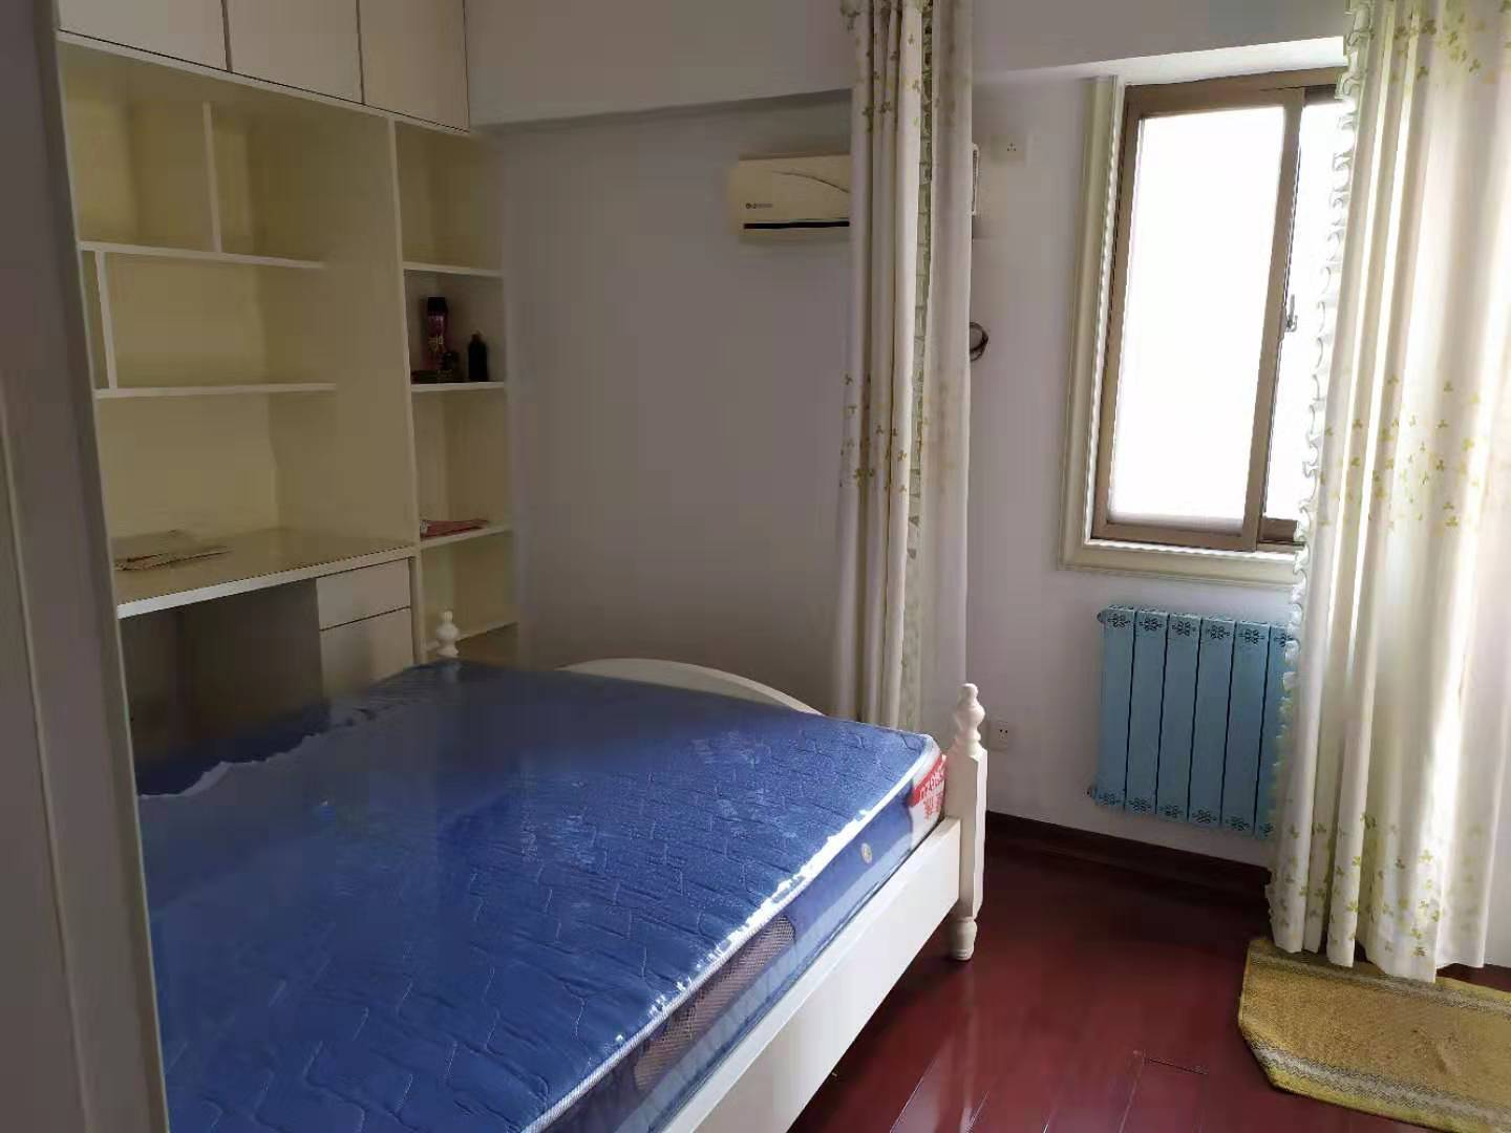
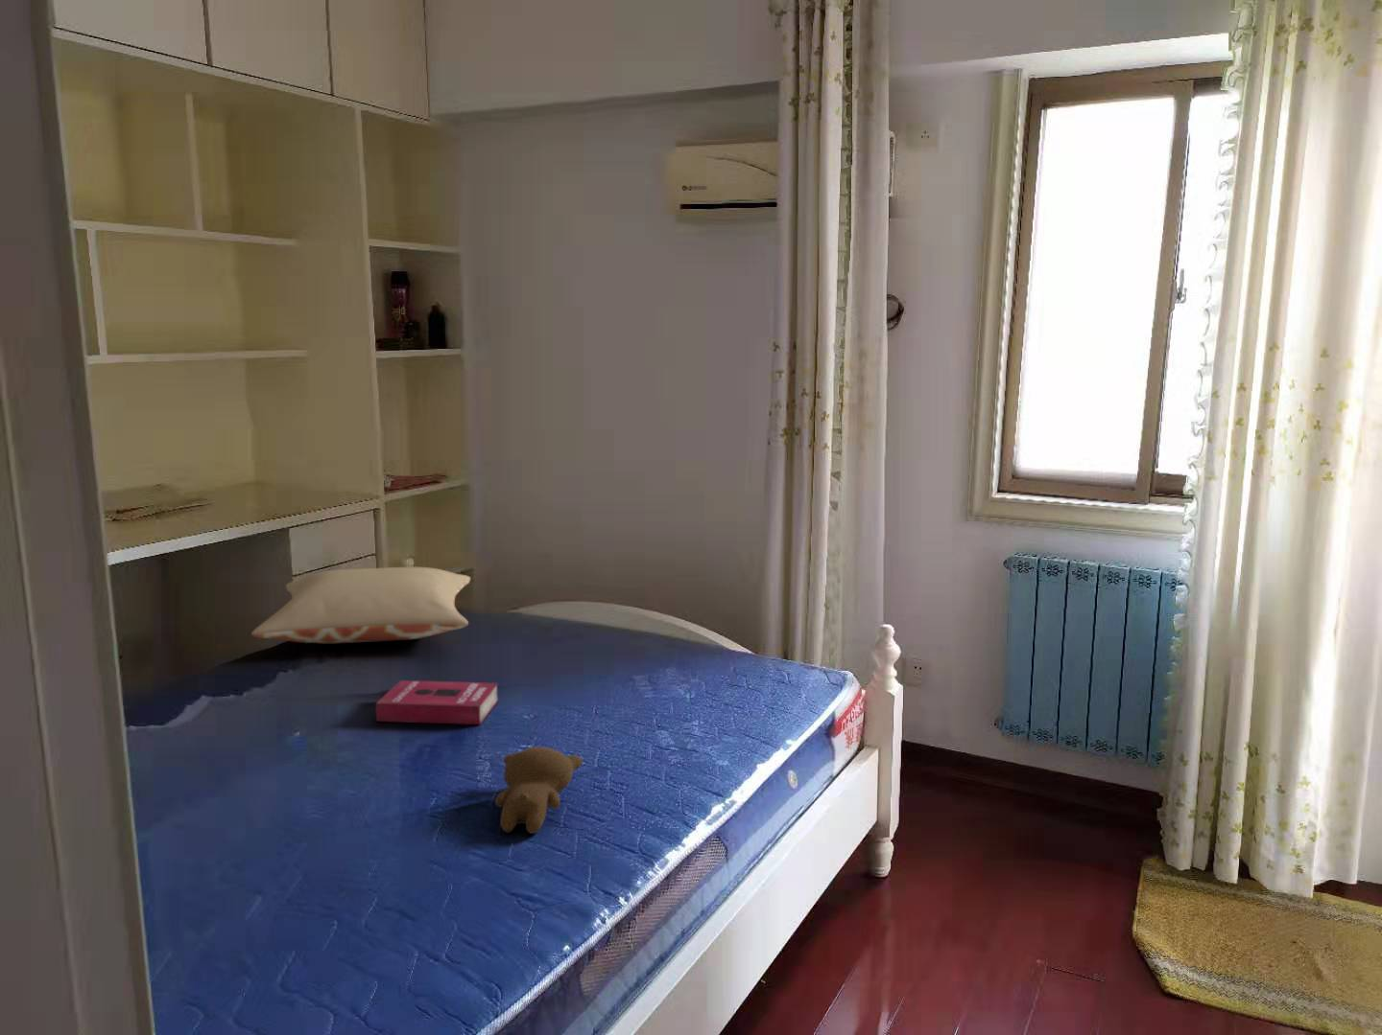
+ pillow (371, 602)
+ teddy bear (532, 784)
+ book (439, 701)
